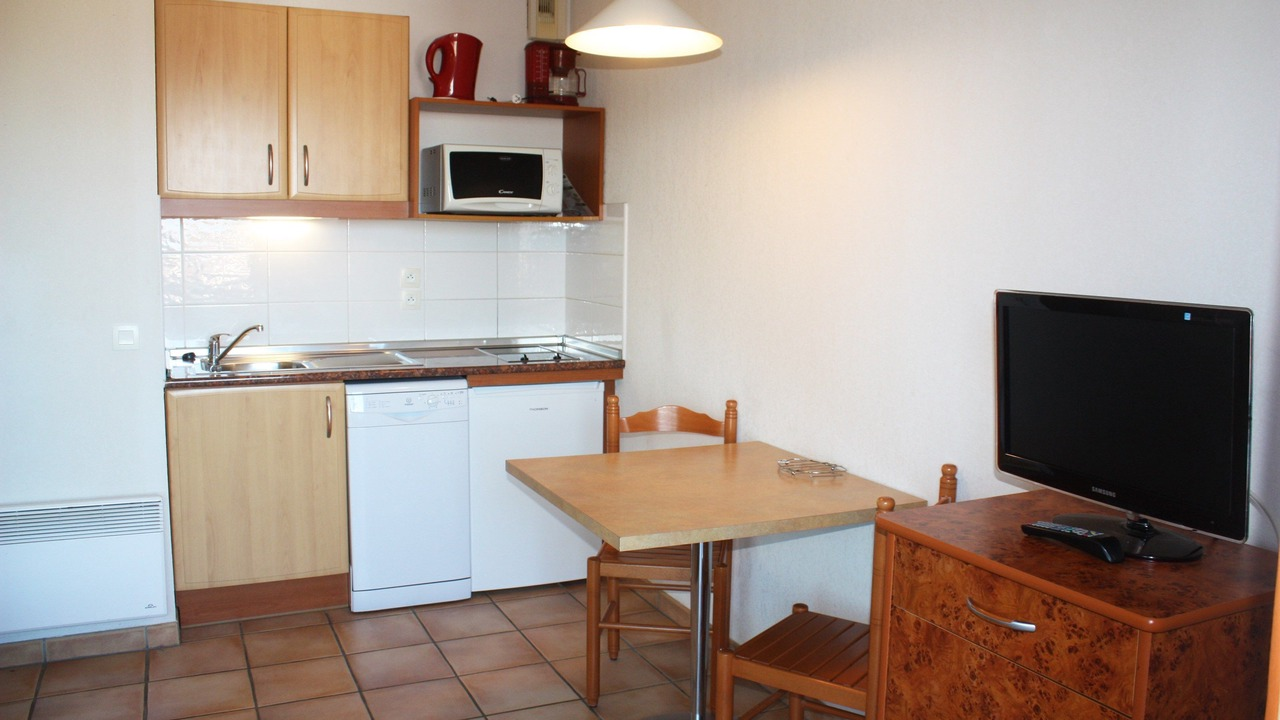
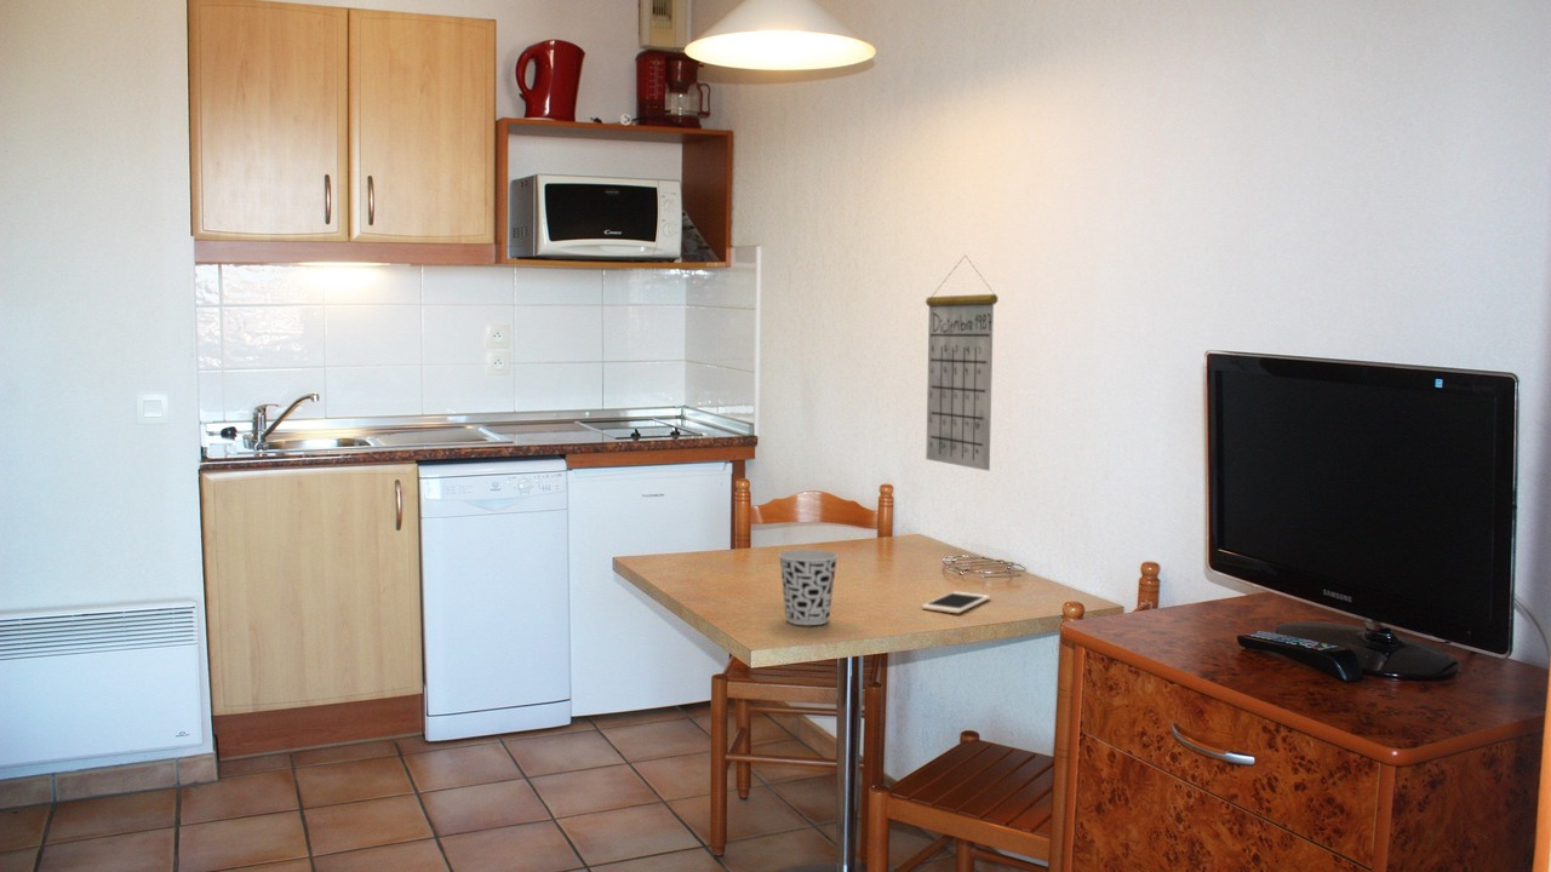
+ cell phone (956, 602)
+ calendar (958, 360)
+ cup (807, 587)
